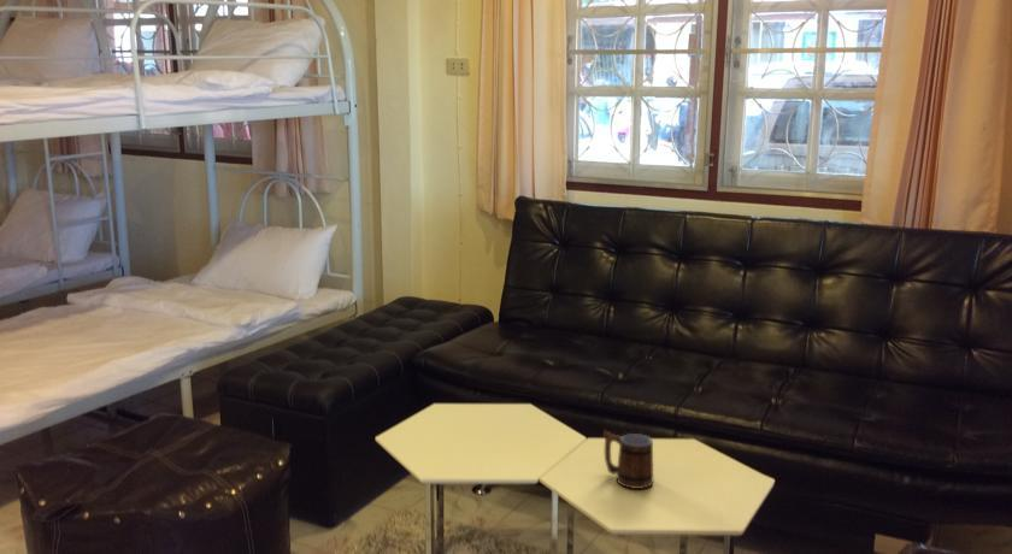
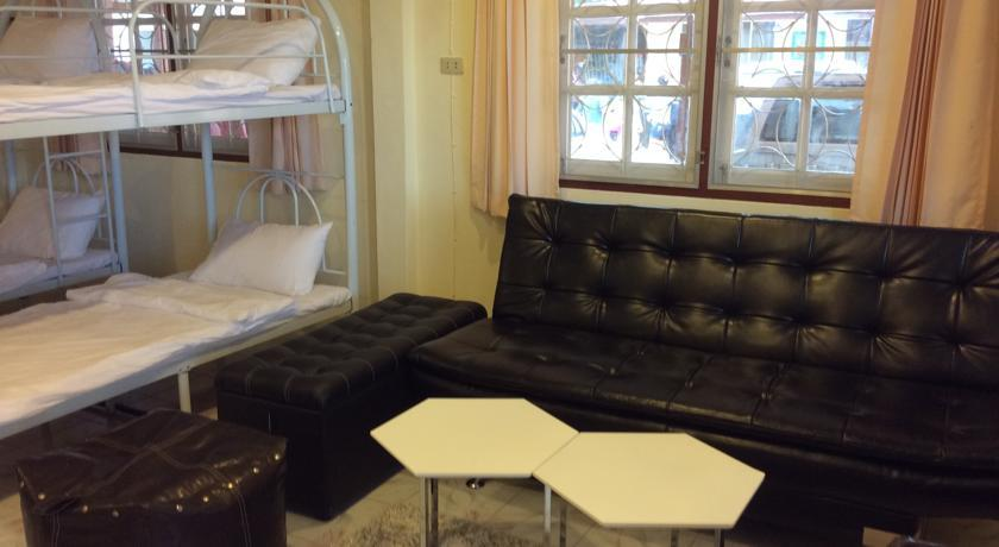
- mug (628, 456)
